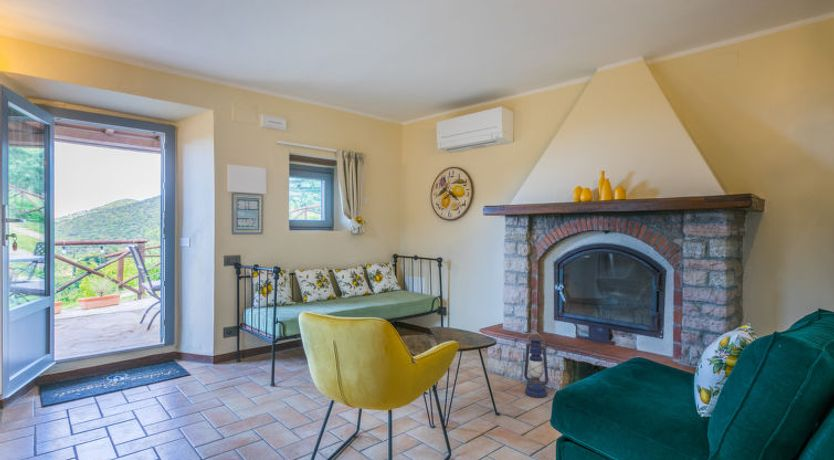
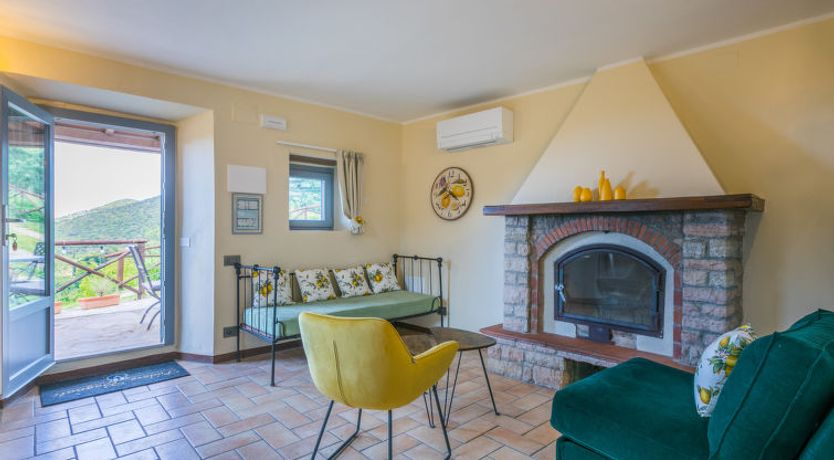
- lantern (536, 362)
